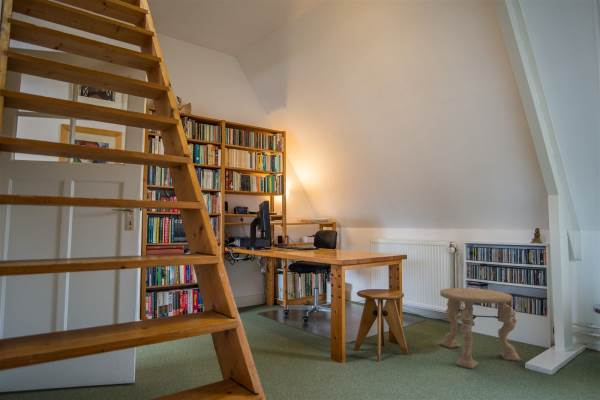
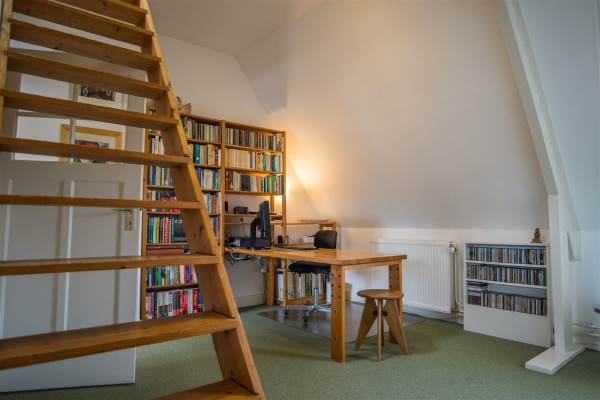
- side table (474, 324)
